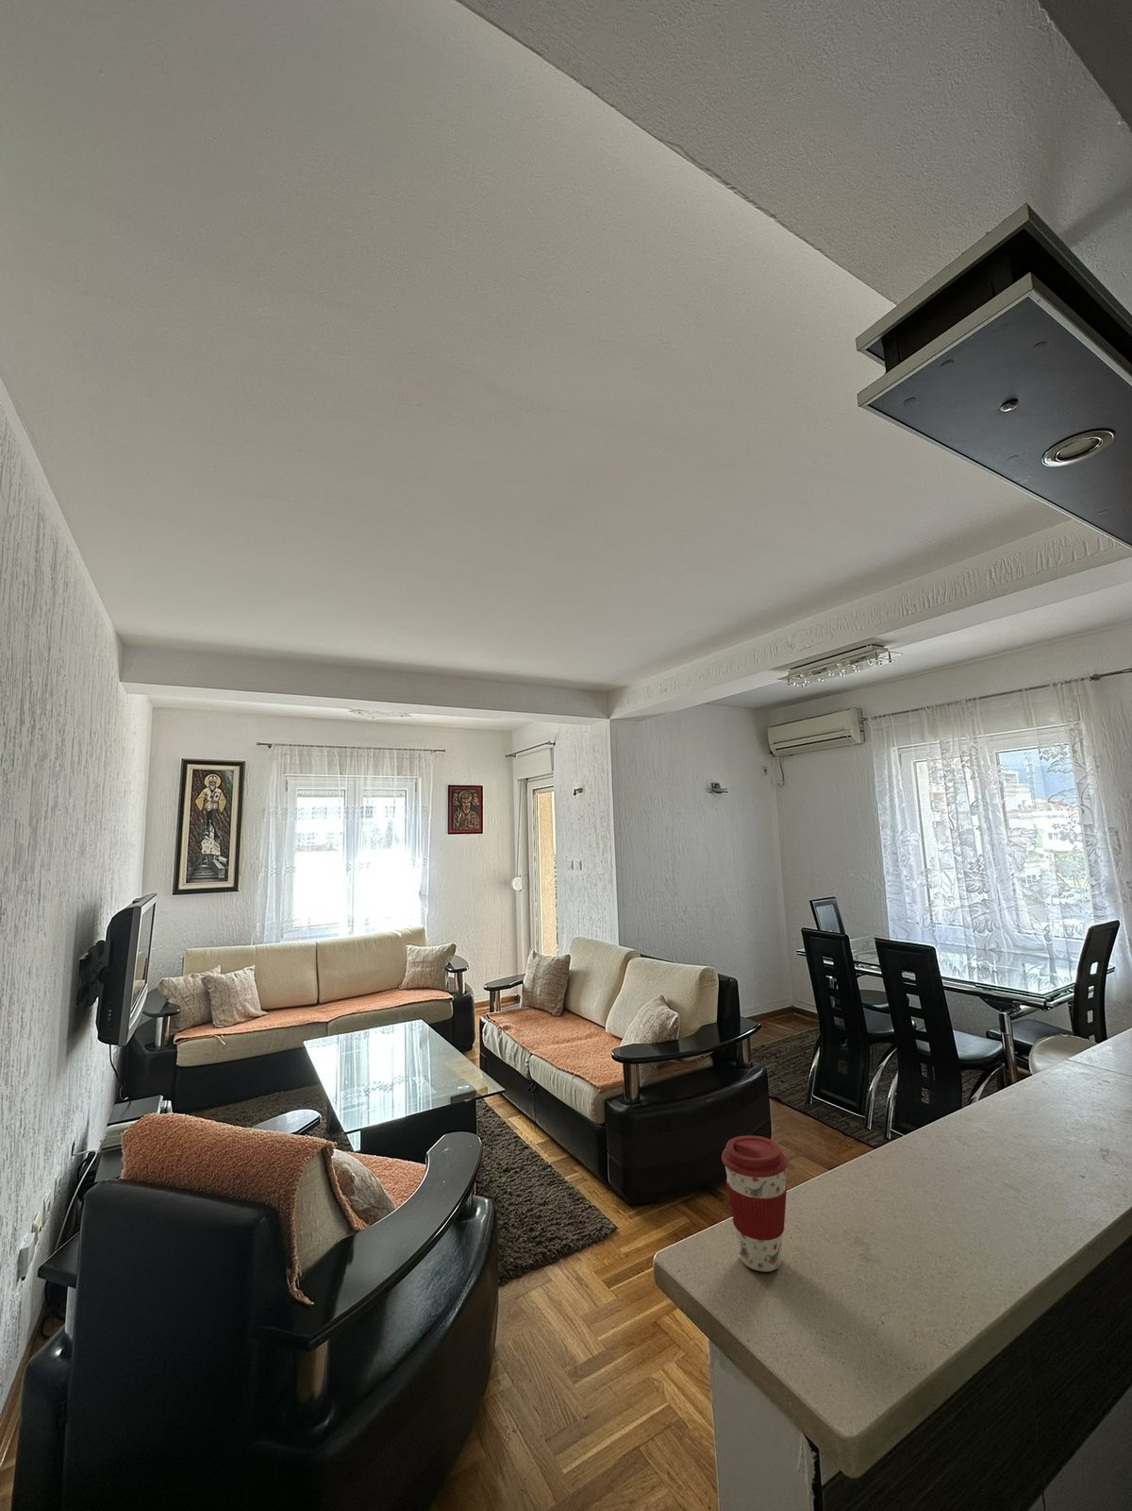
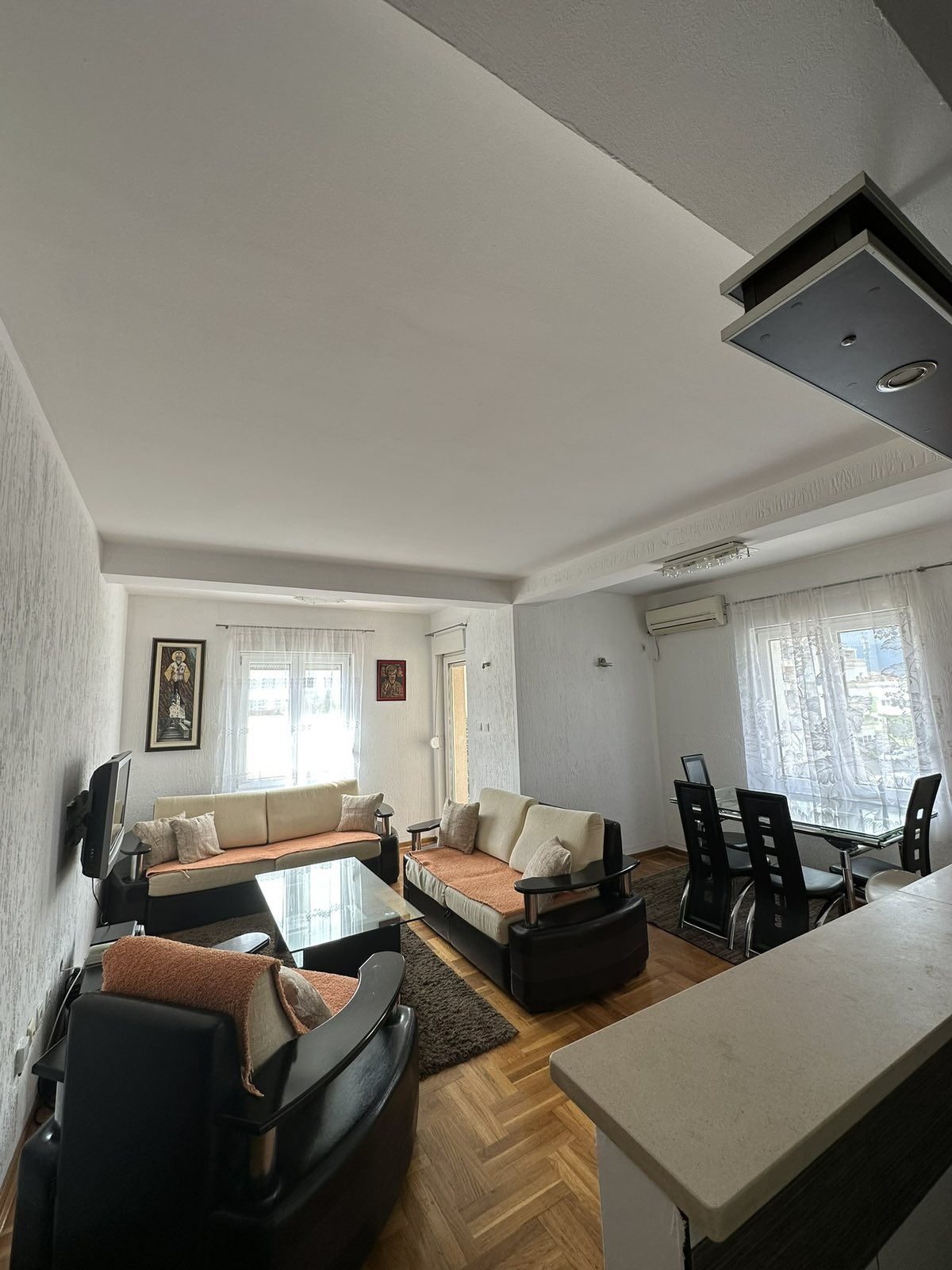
- coffee cup (756, 1202)
